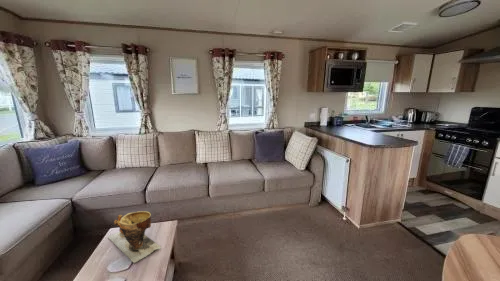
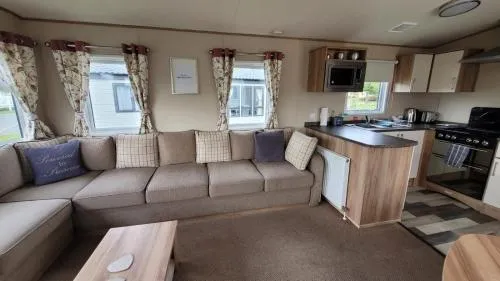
- clay pot (130, 227)
